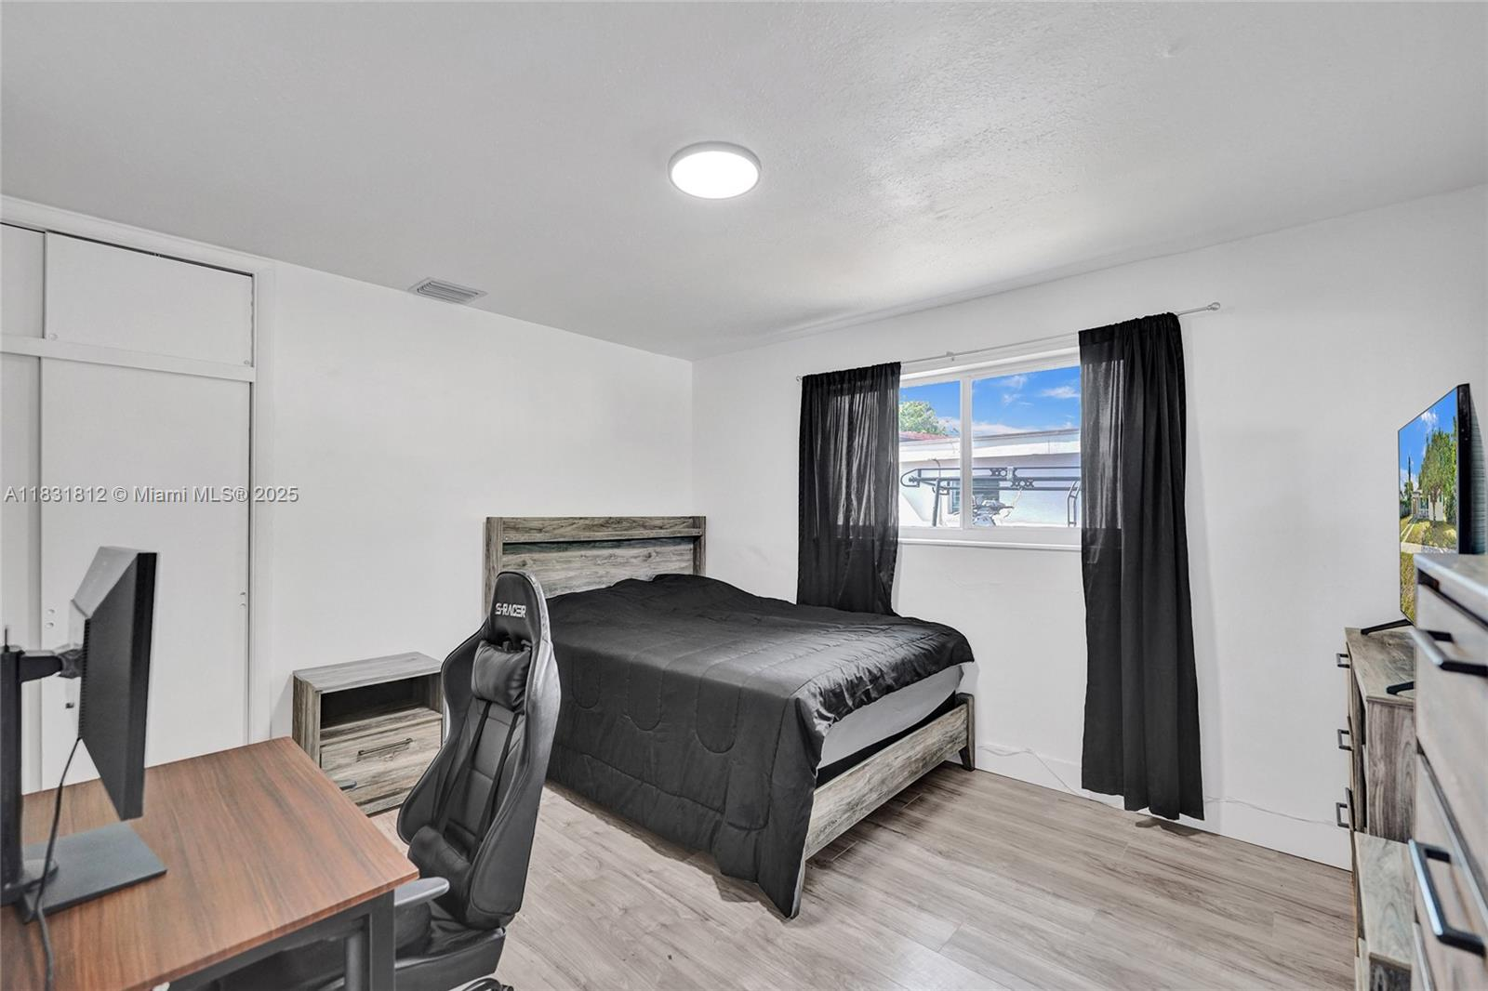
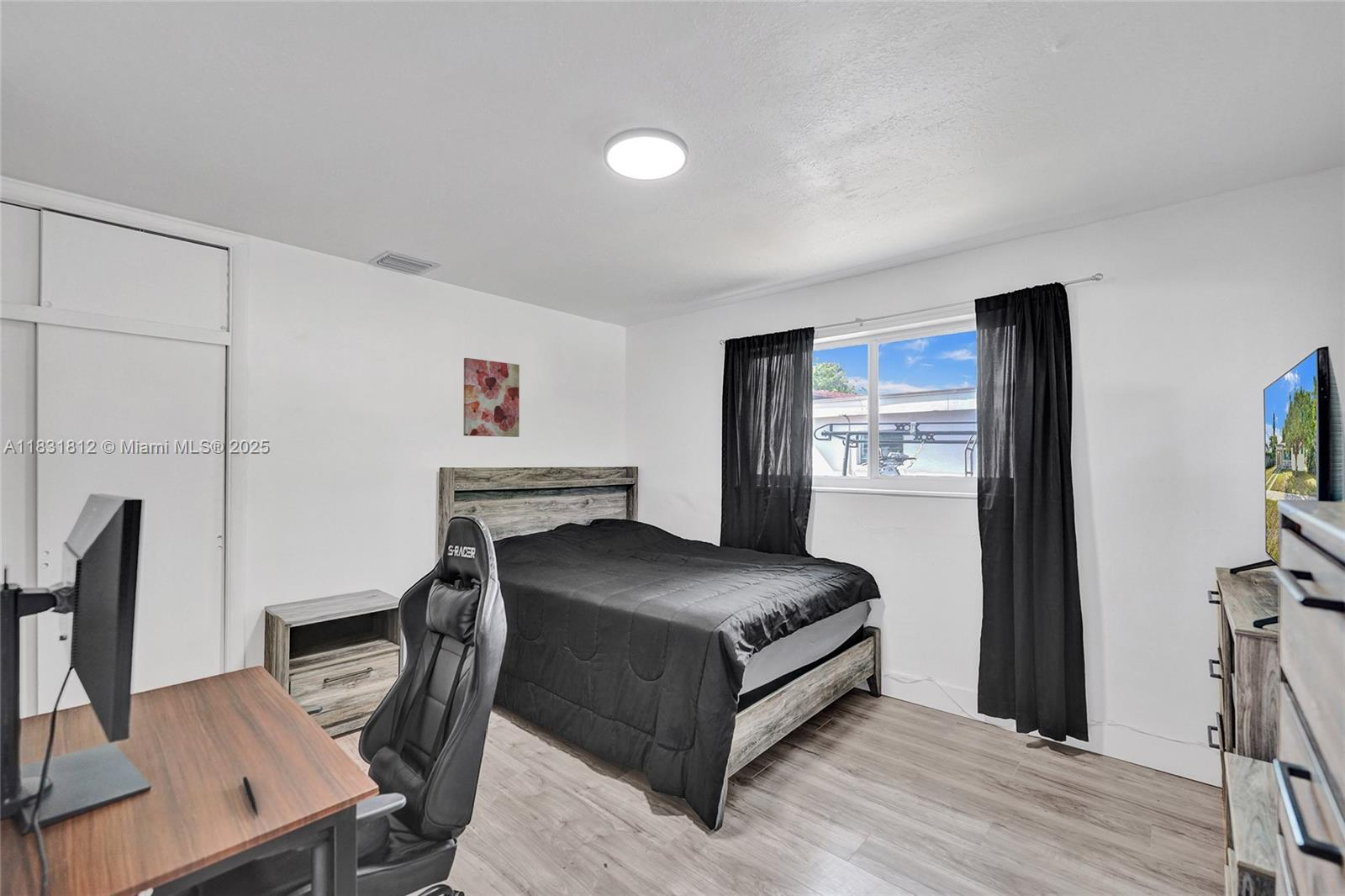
+ pen (250, 795)
+ wall art (492, 398)
